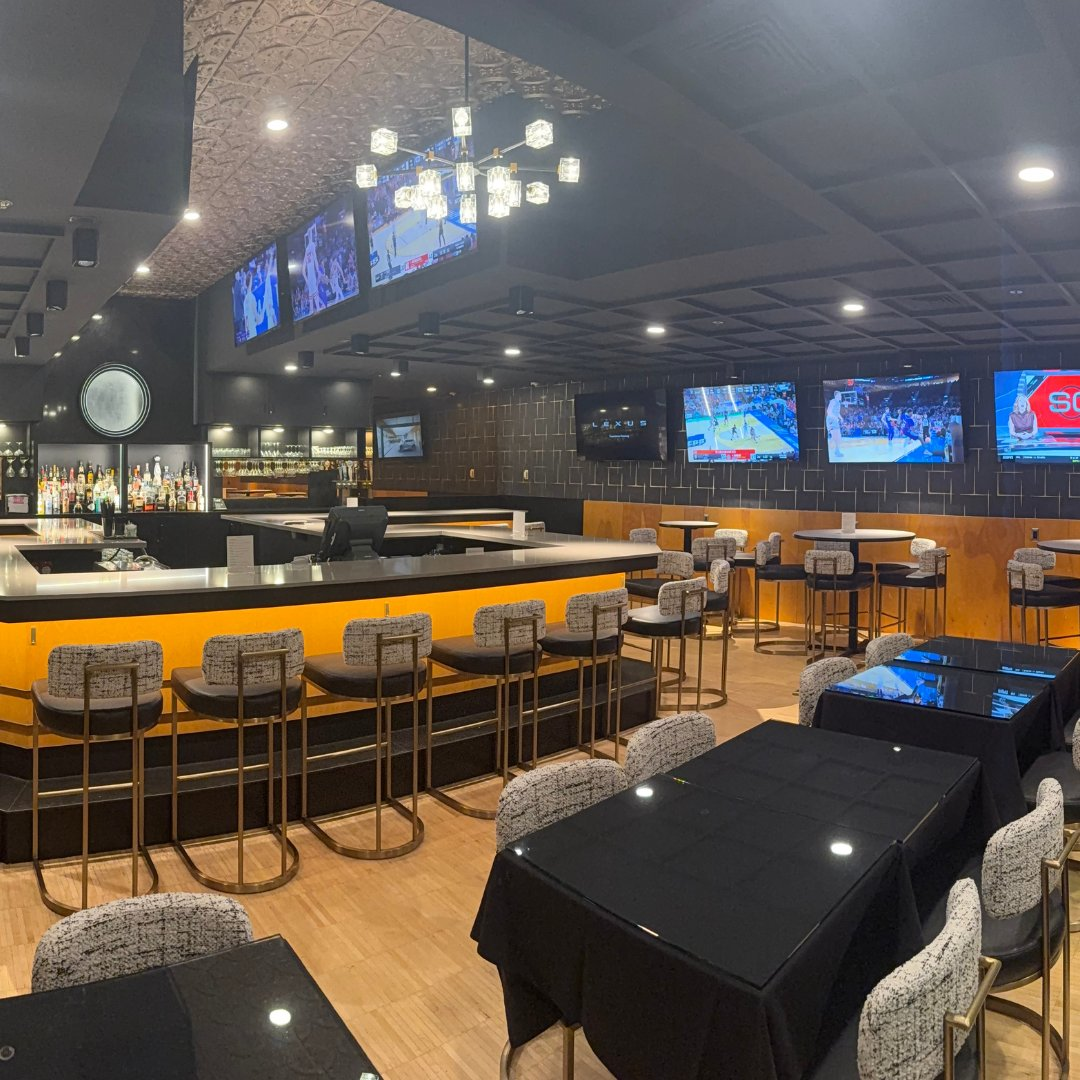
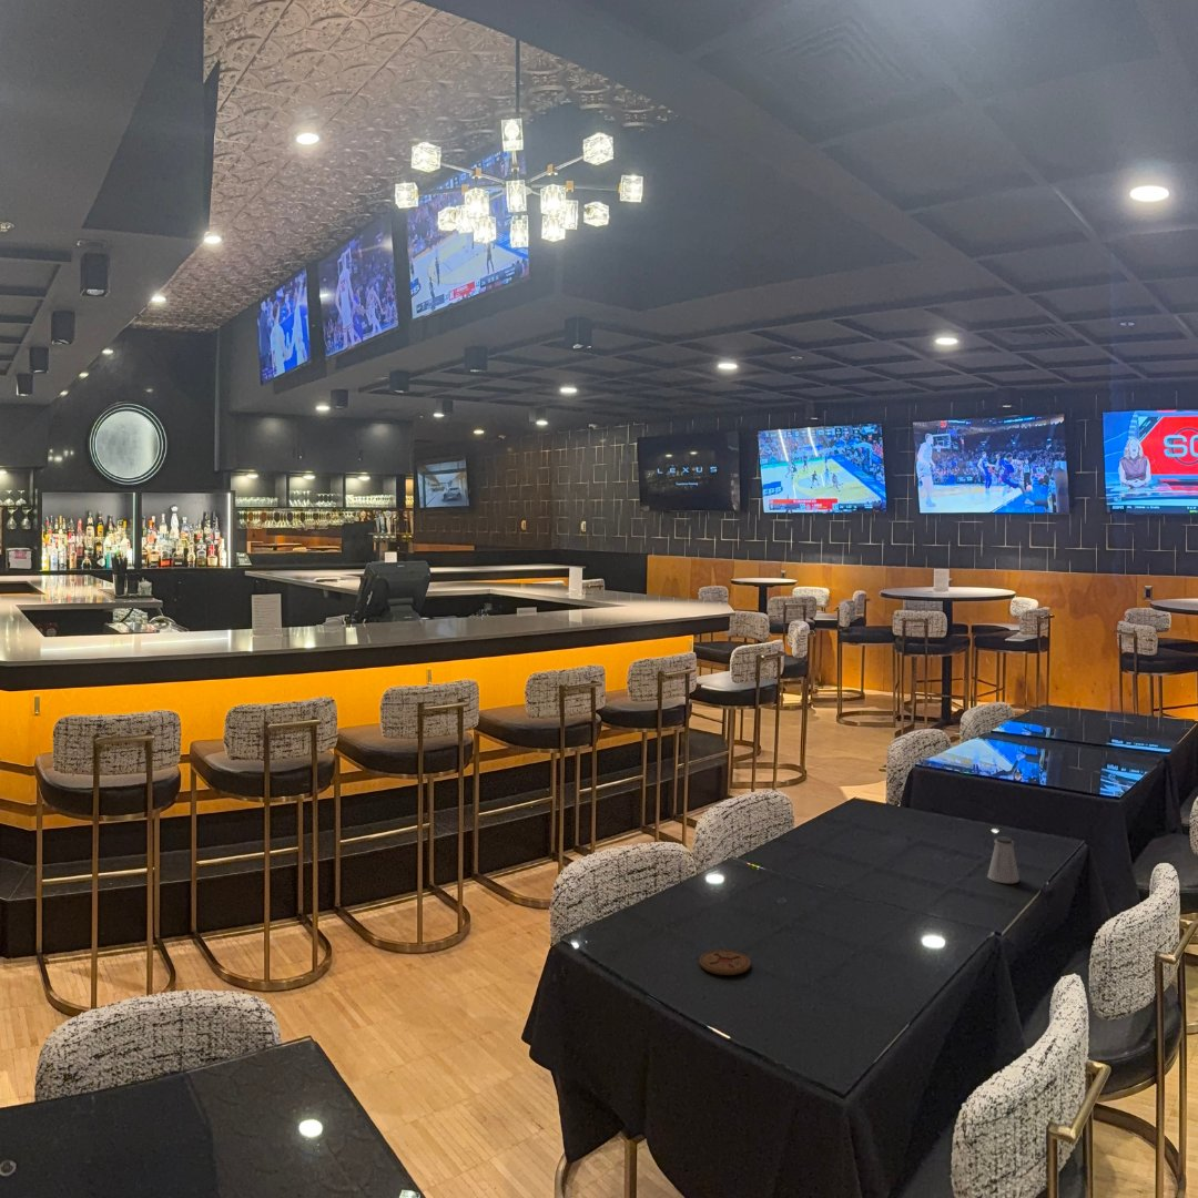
+ coaster (724, 962)
+ saltshaker (1003, 857)
